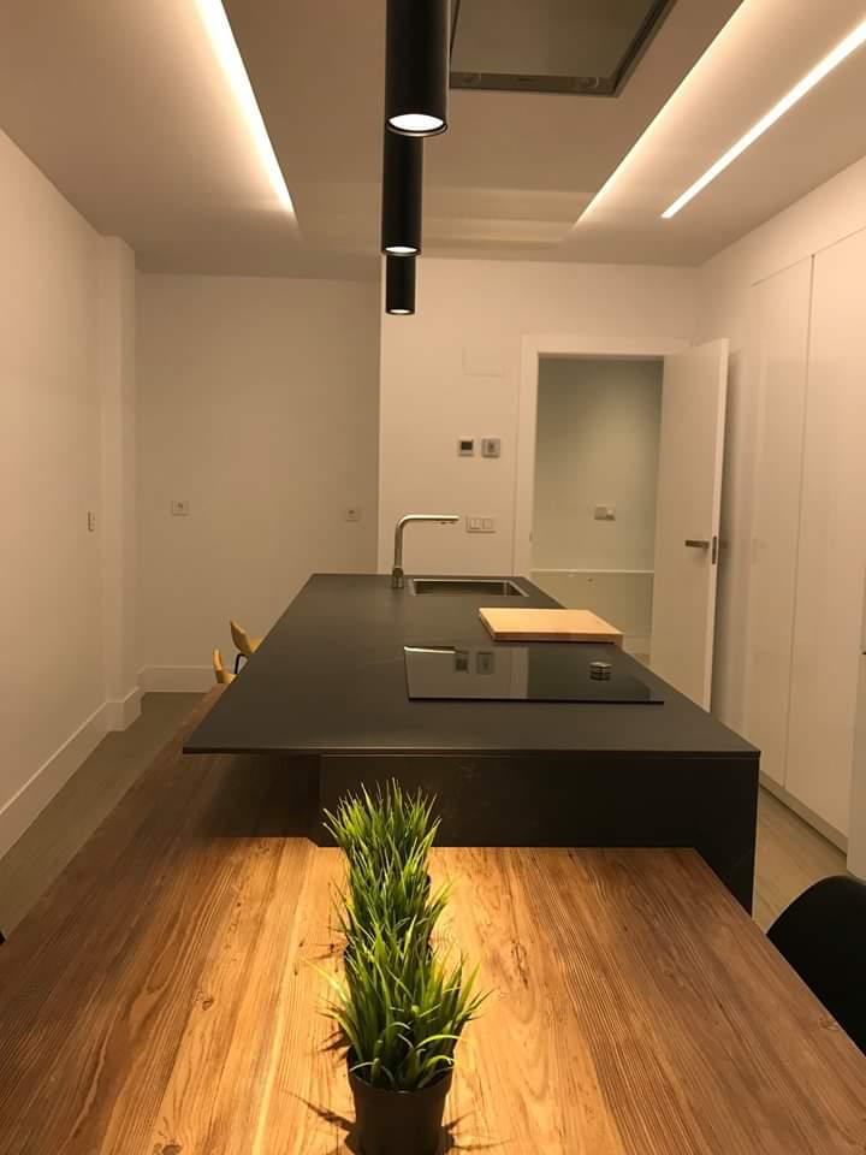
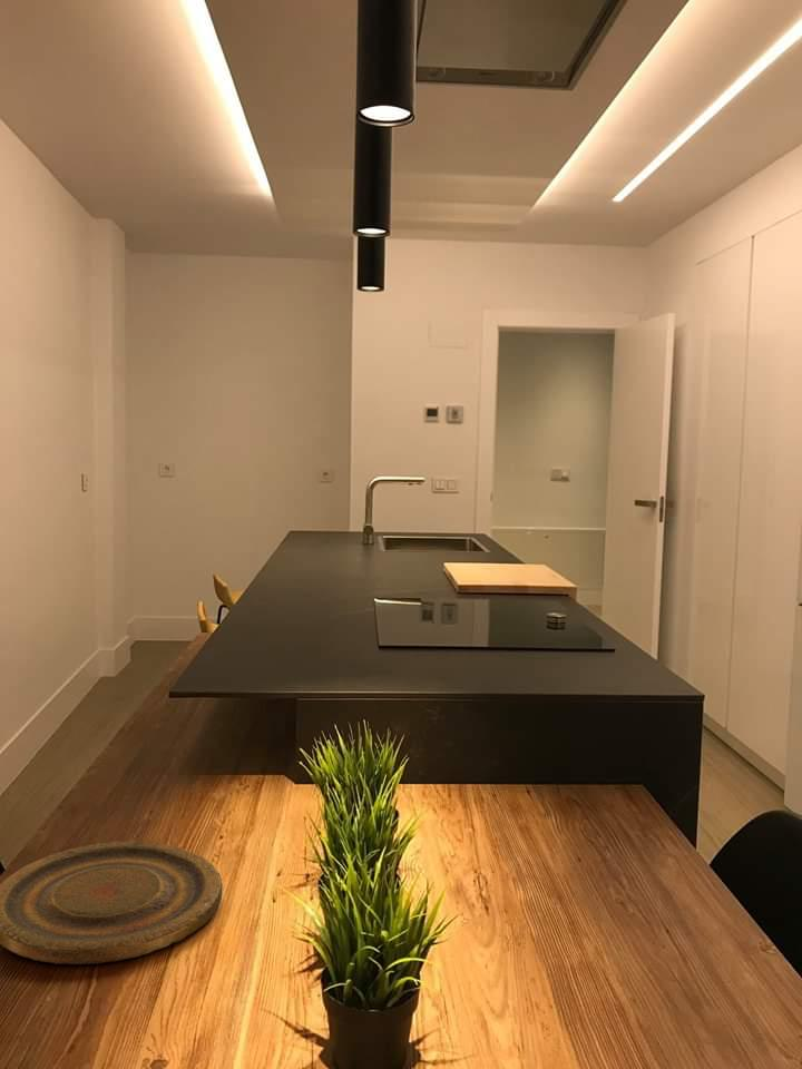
+ plate (108, 895)
